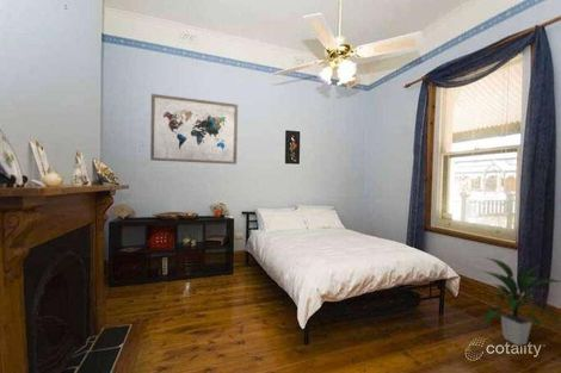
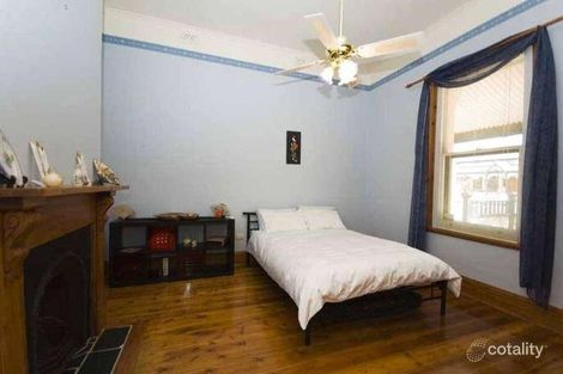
- indoor plant (512, 298)
- wall art (196, 131)
